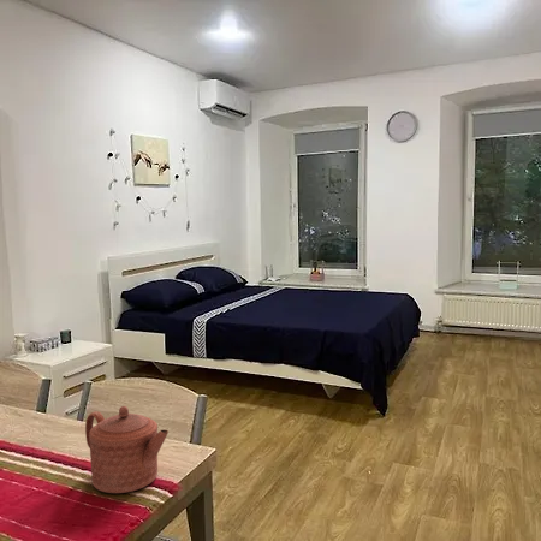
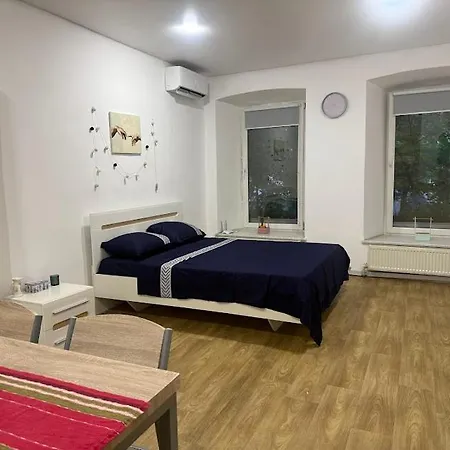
- teapot (124, 441)
